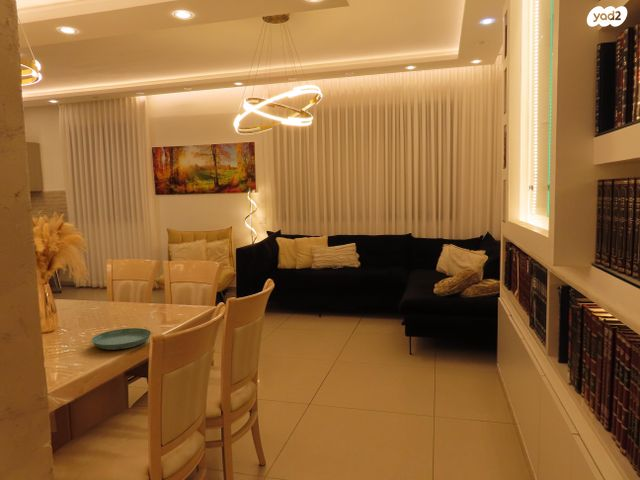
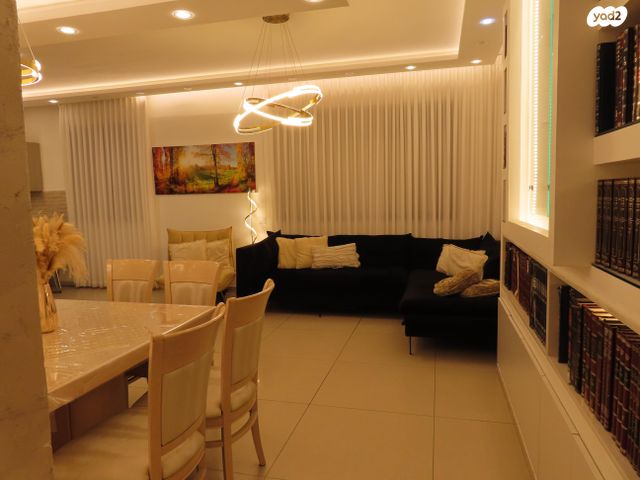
- saucer (122, 339)
